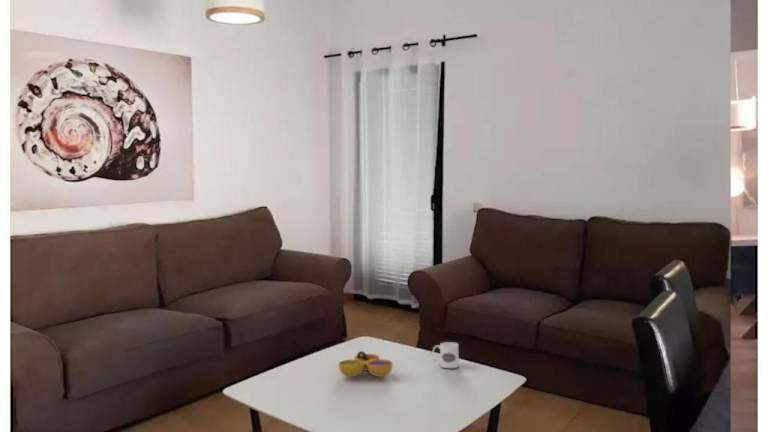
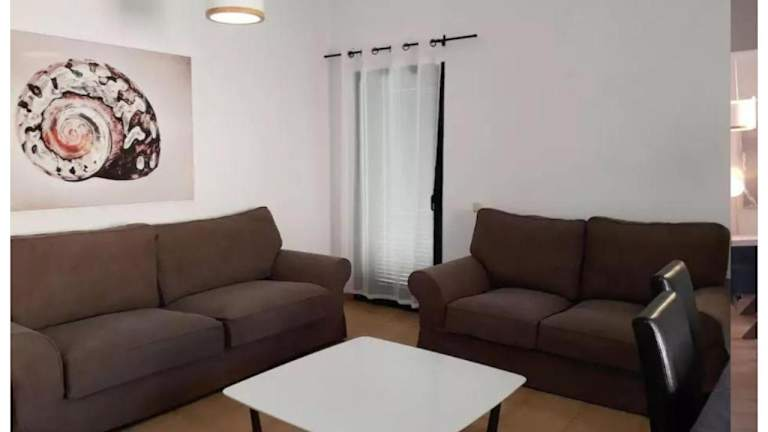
- decorative bowl (366, 361)
- mug (445, 354)
